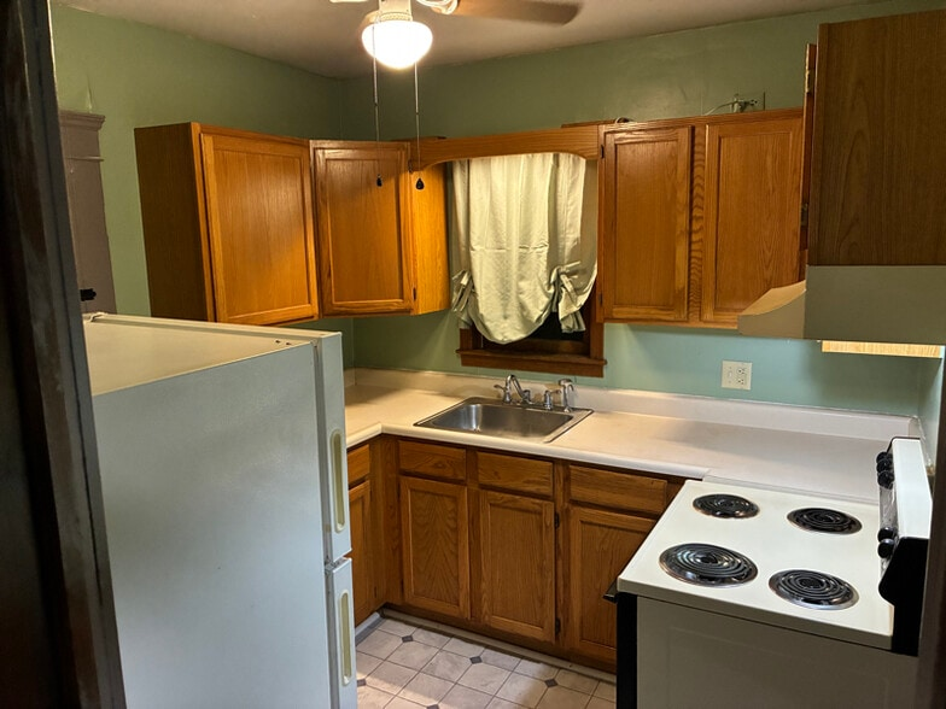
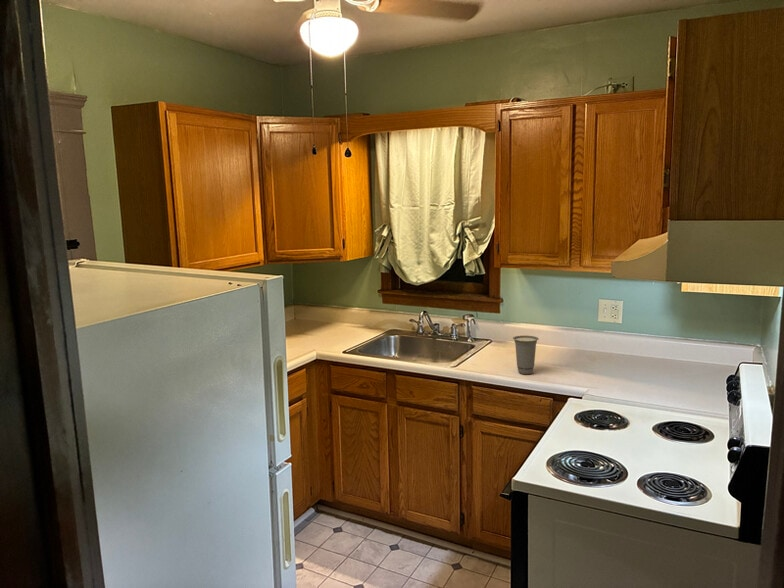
+ cup (525, 355)
